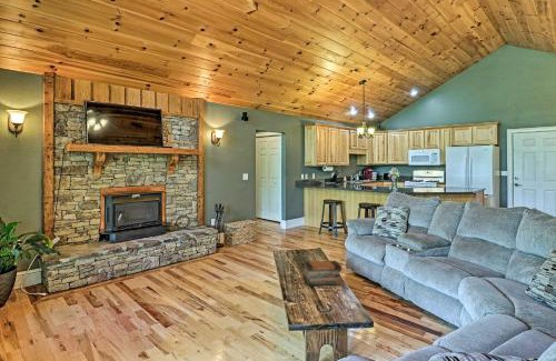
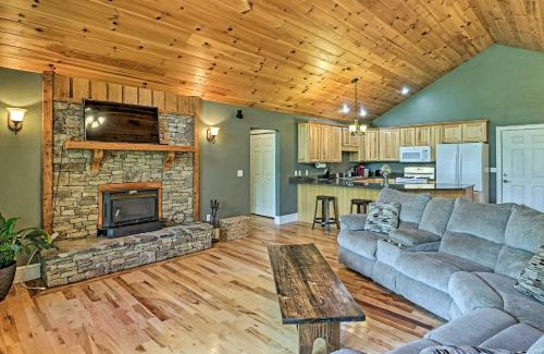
- book stack (321, 272)
